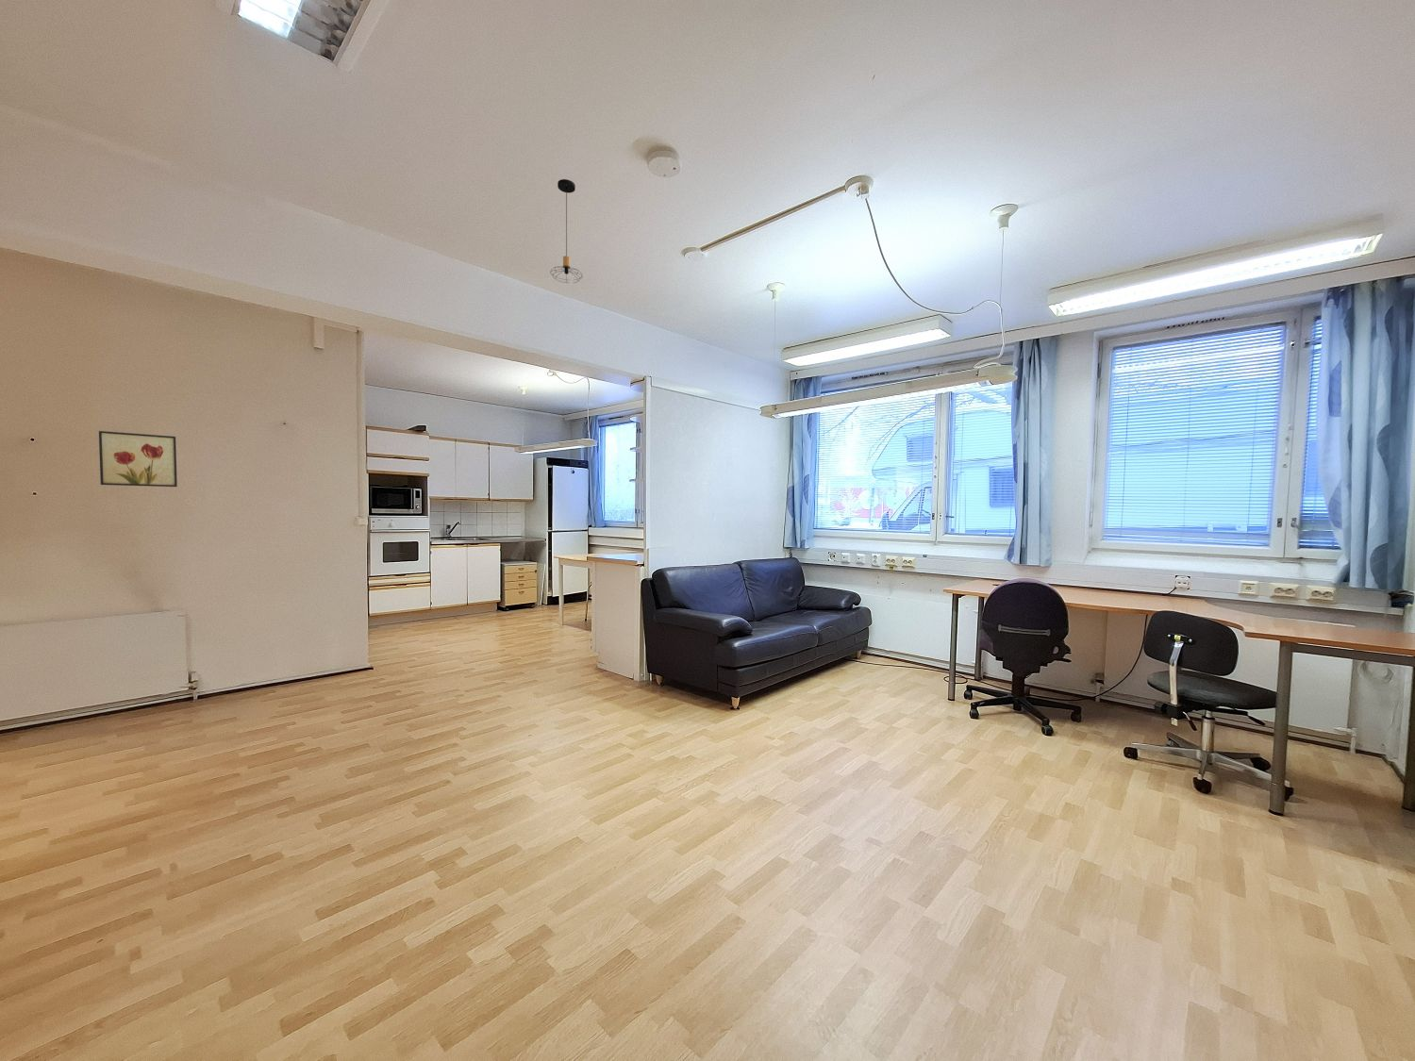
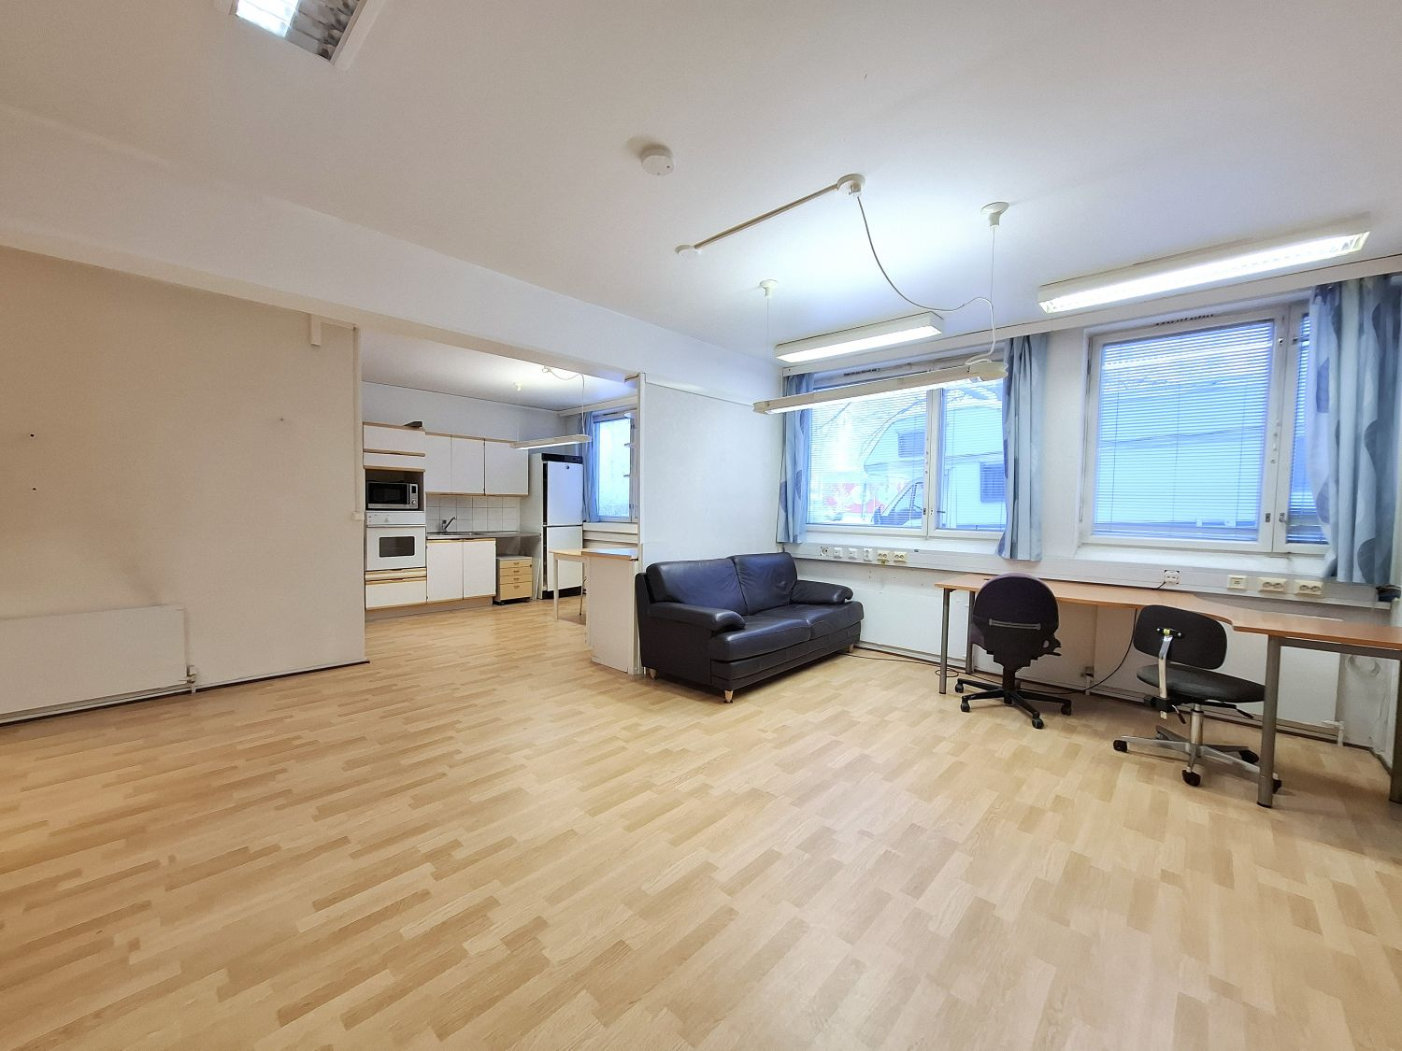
- wall art (138, 459)
- pendant light (566, 234)
